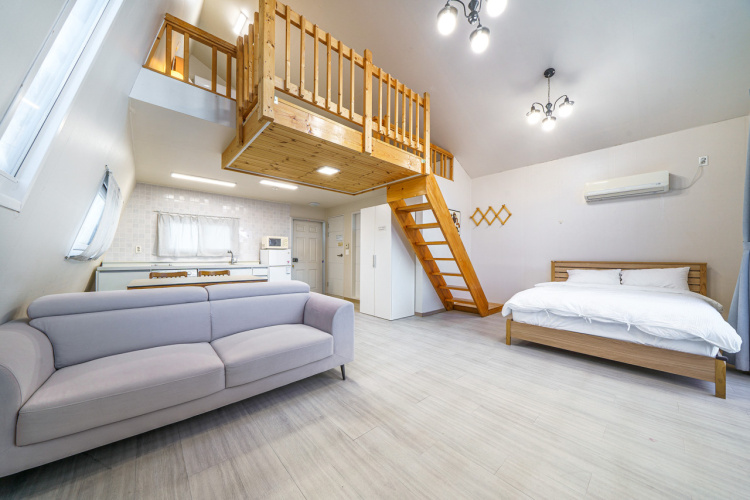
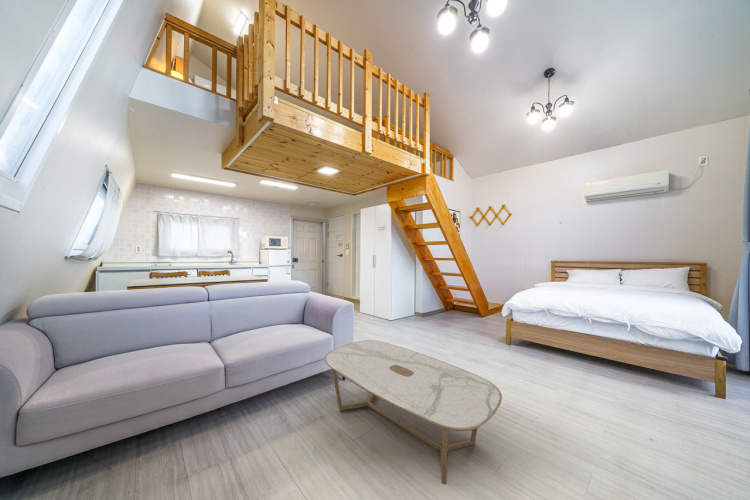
+ coffee table (400, 397)
